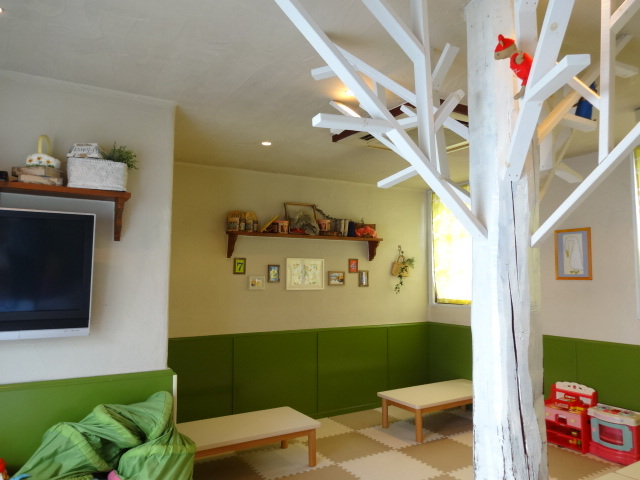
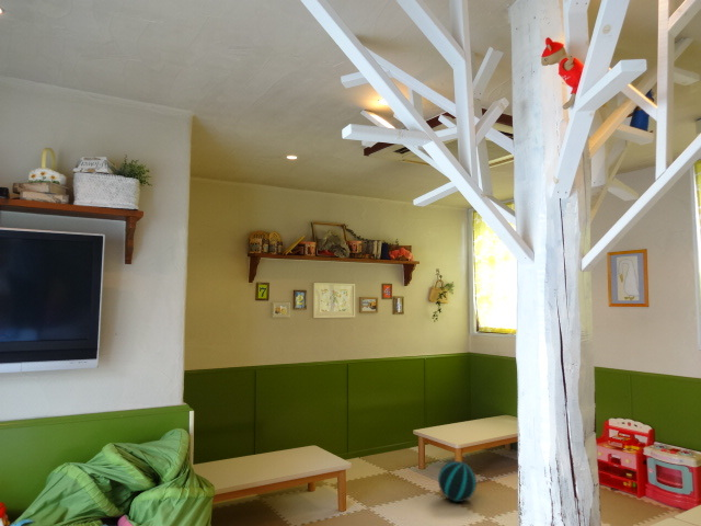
+ beach ball (457, 480)
